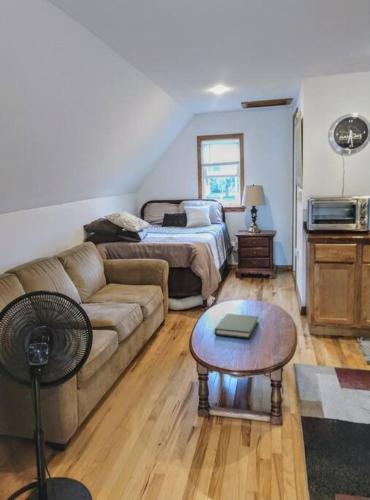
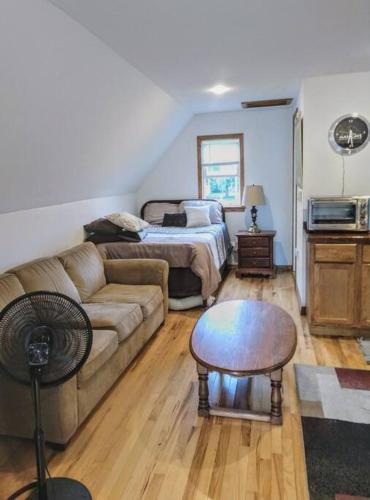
- hardback book (237, 325)
